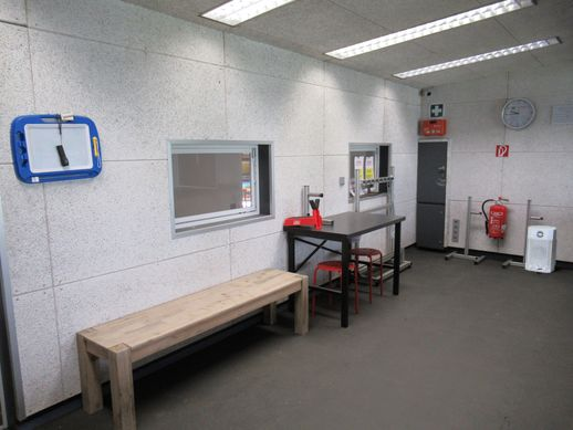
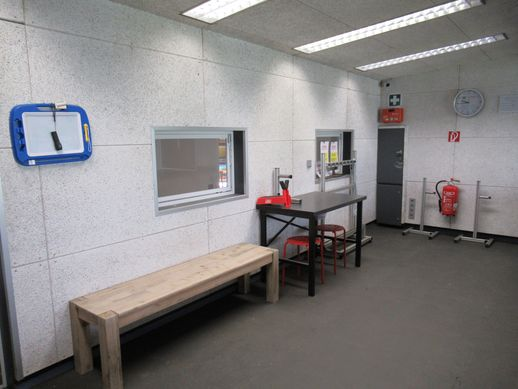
- air purifier (541, 248)
